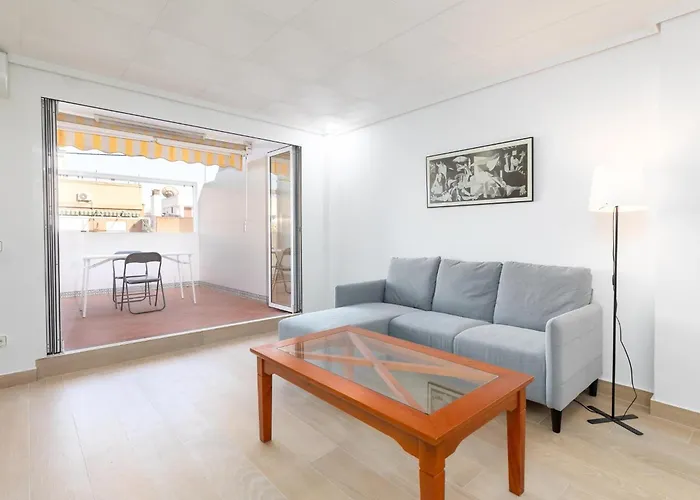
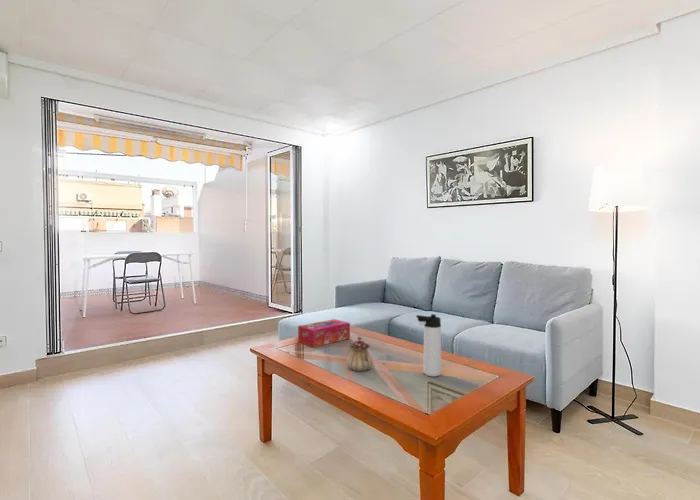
+ thermos bottle (428, 344)
+ tissue box (324, 332)
+ teapot (360, 352)
